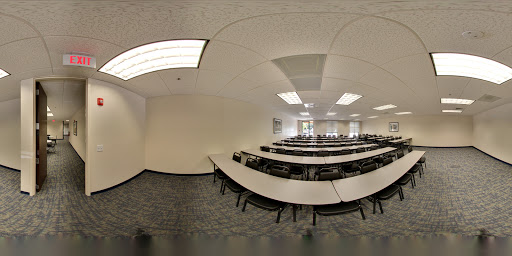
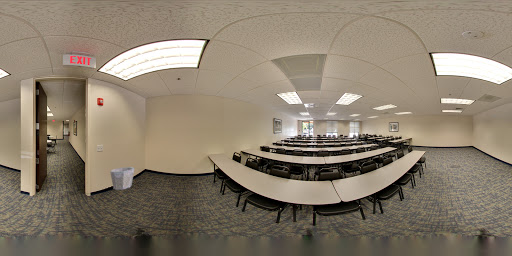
+ waste bin (122, 178)
